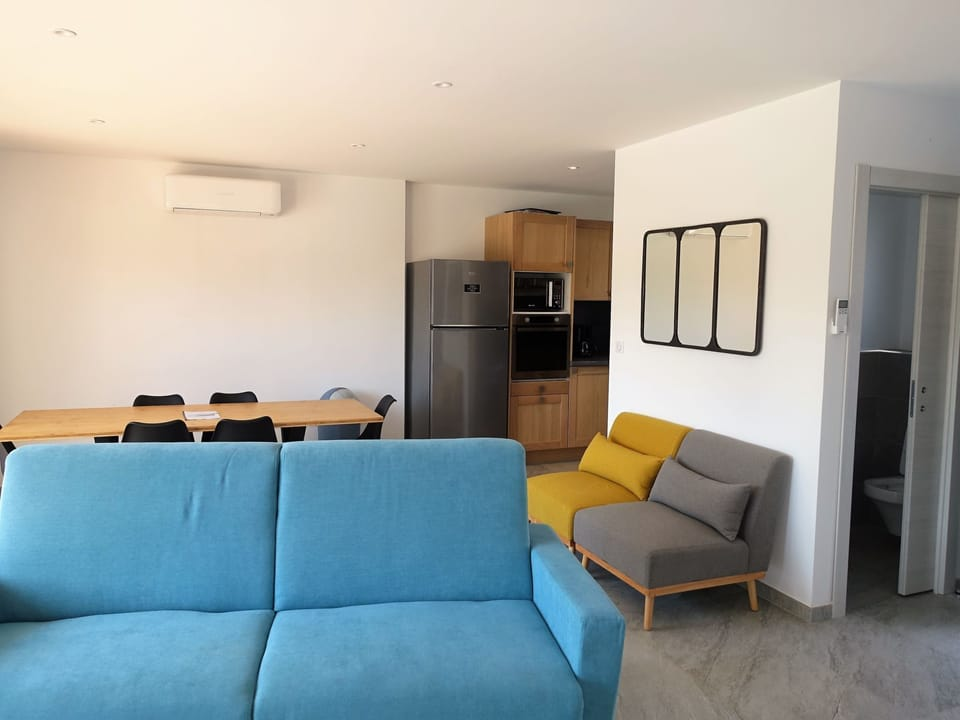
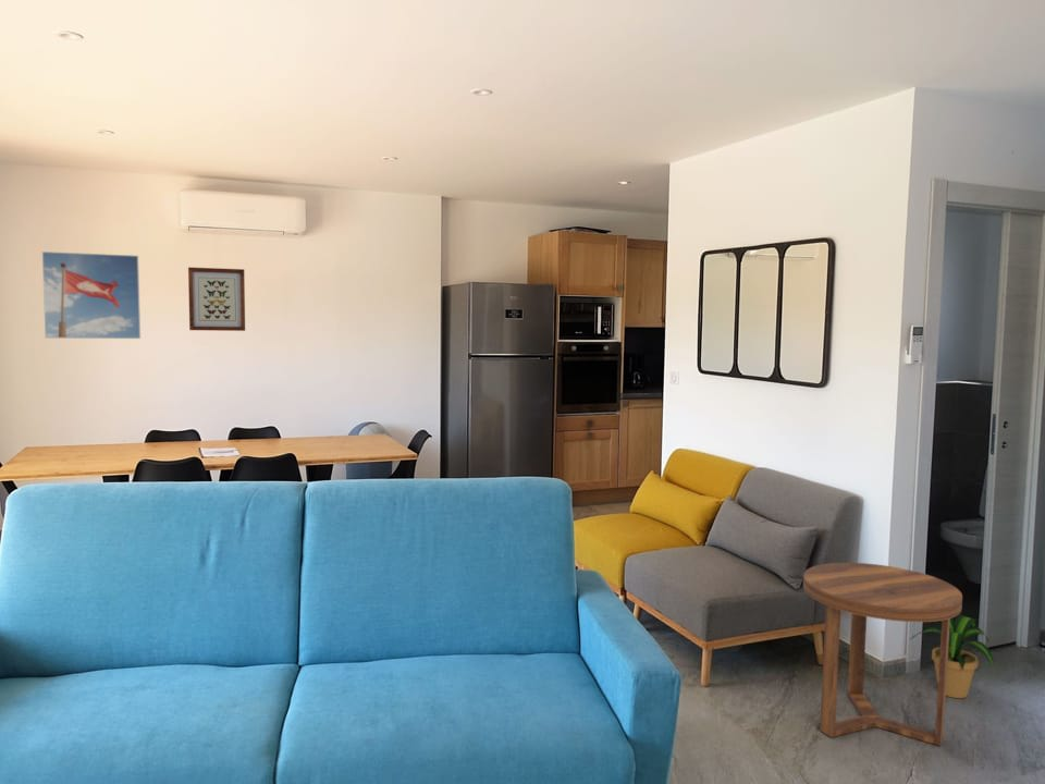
+ side table (864, 653)
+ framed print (93, 296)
+ potted plant (955, 657)
+ wall art (217, 299)
